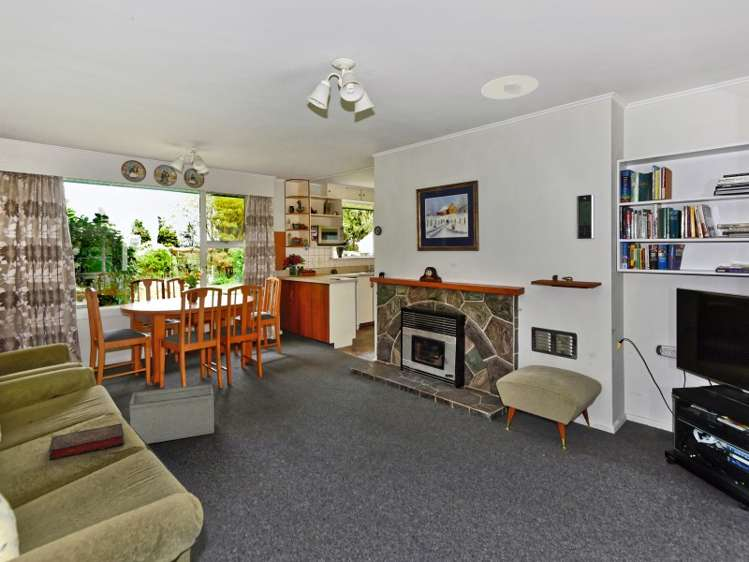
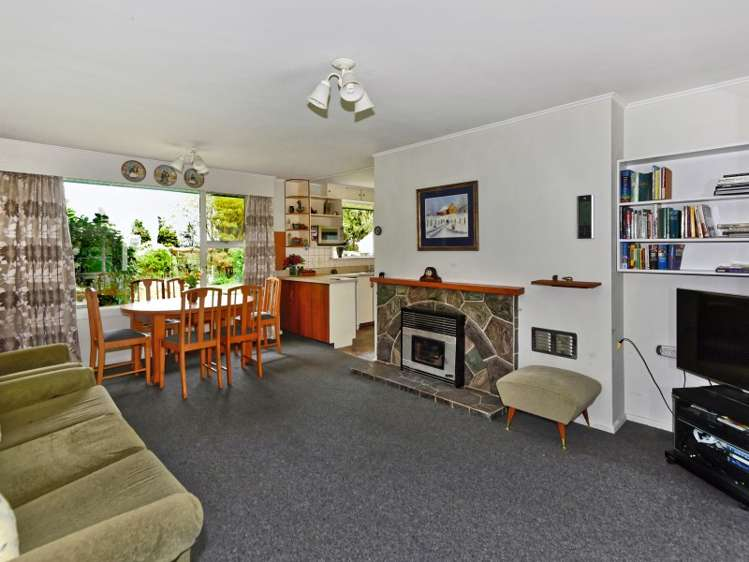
- recessed light (509, 85)
- book (88, 440)
- storage bin (174, 413)
